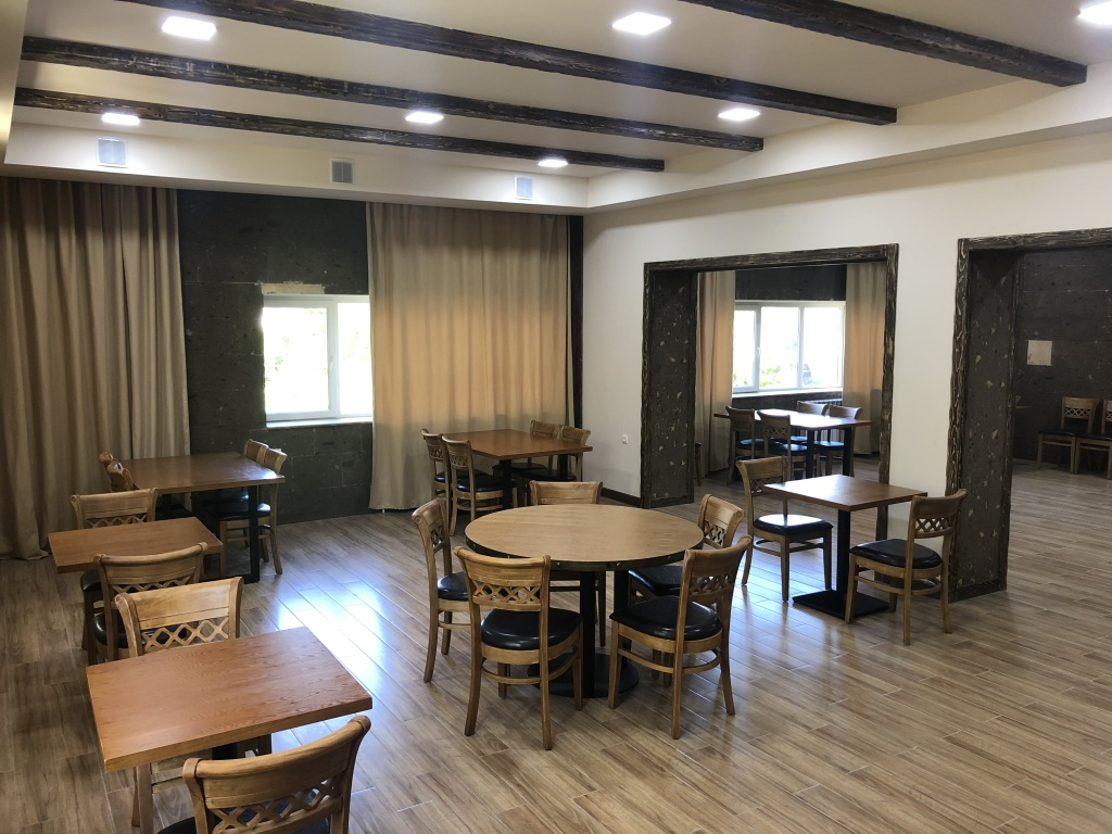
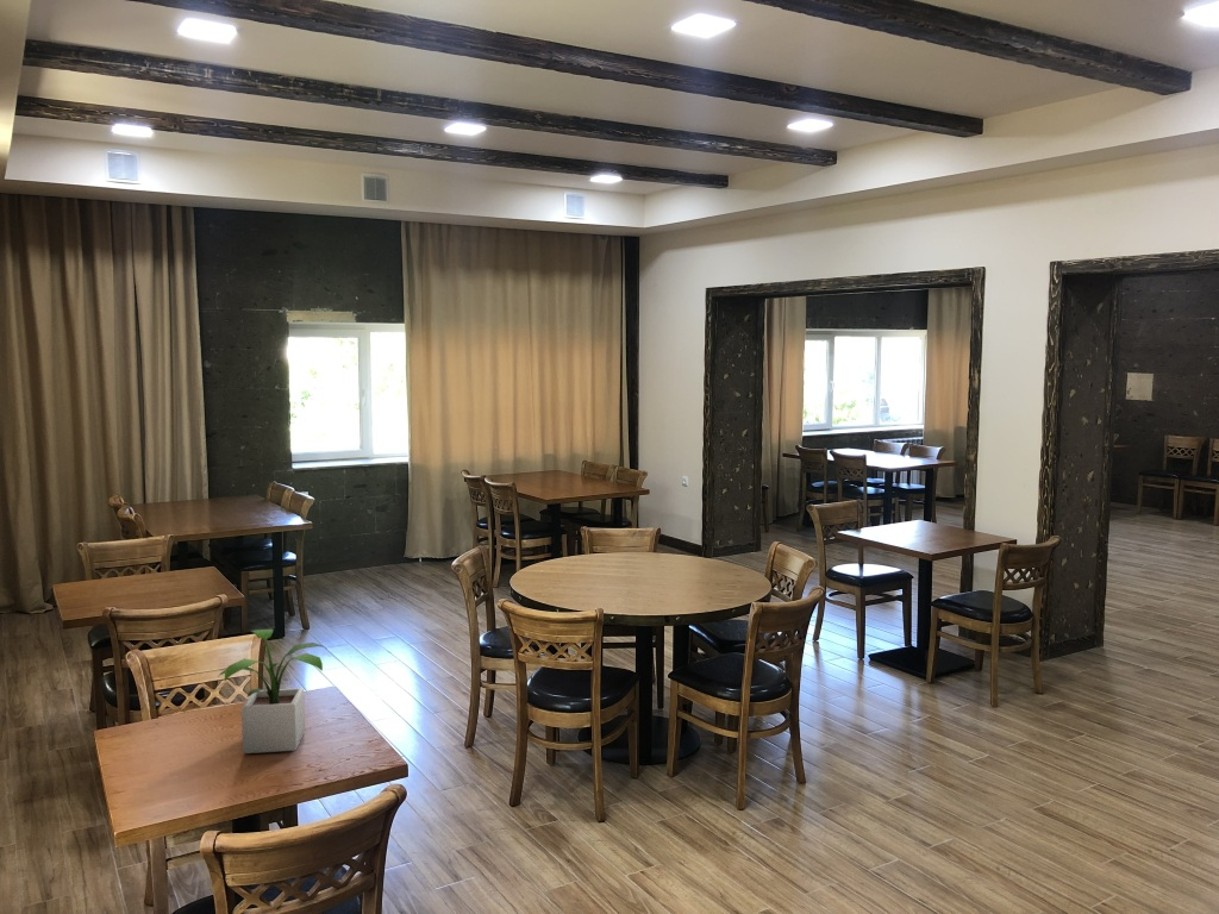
+ potted plant (276, 689)
